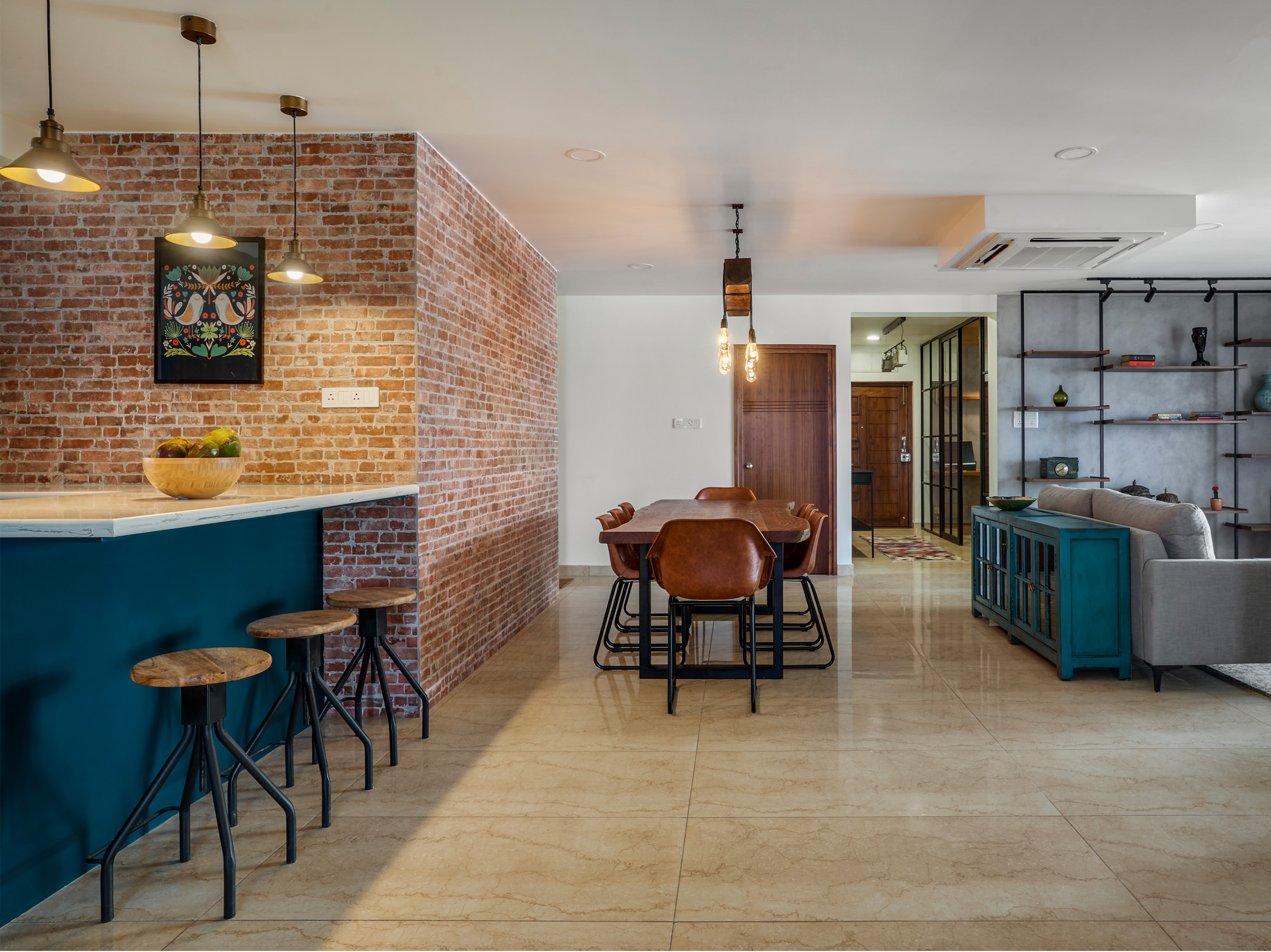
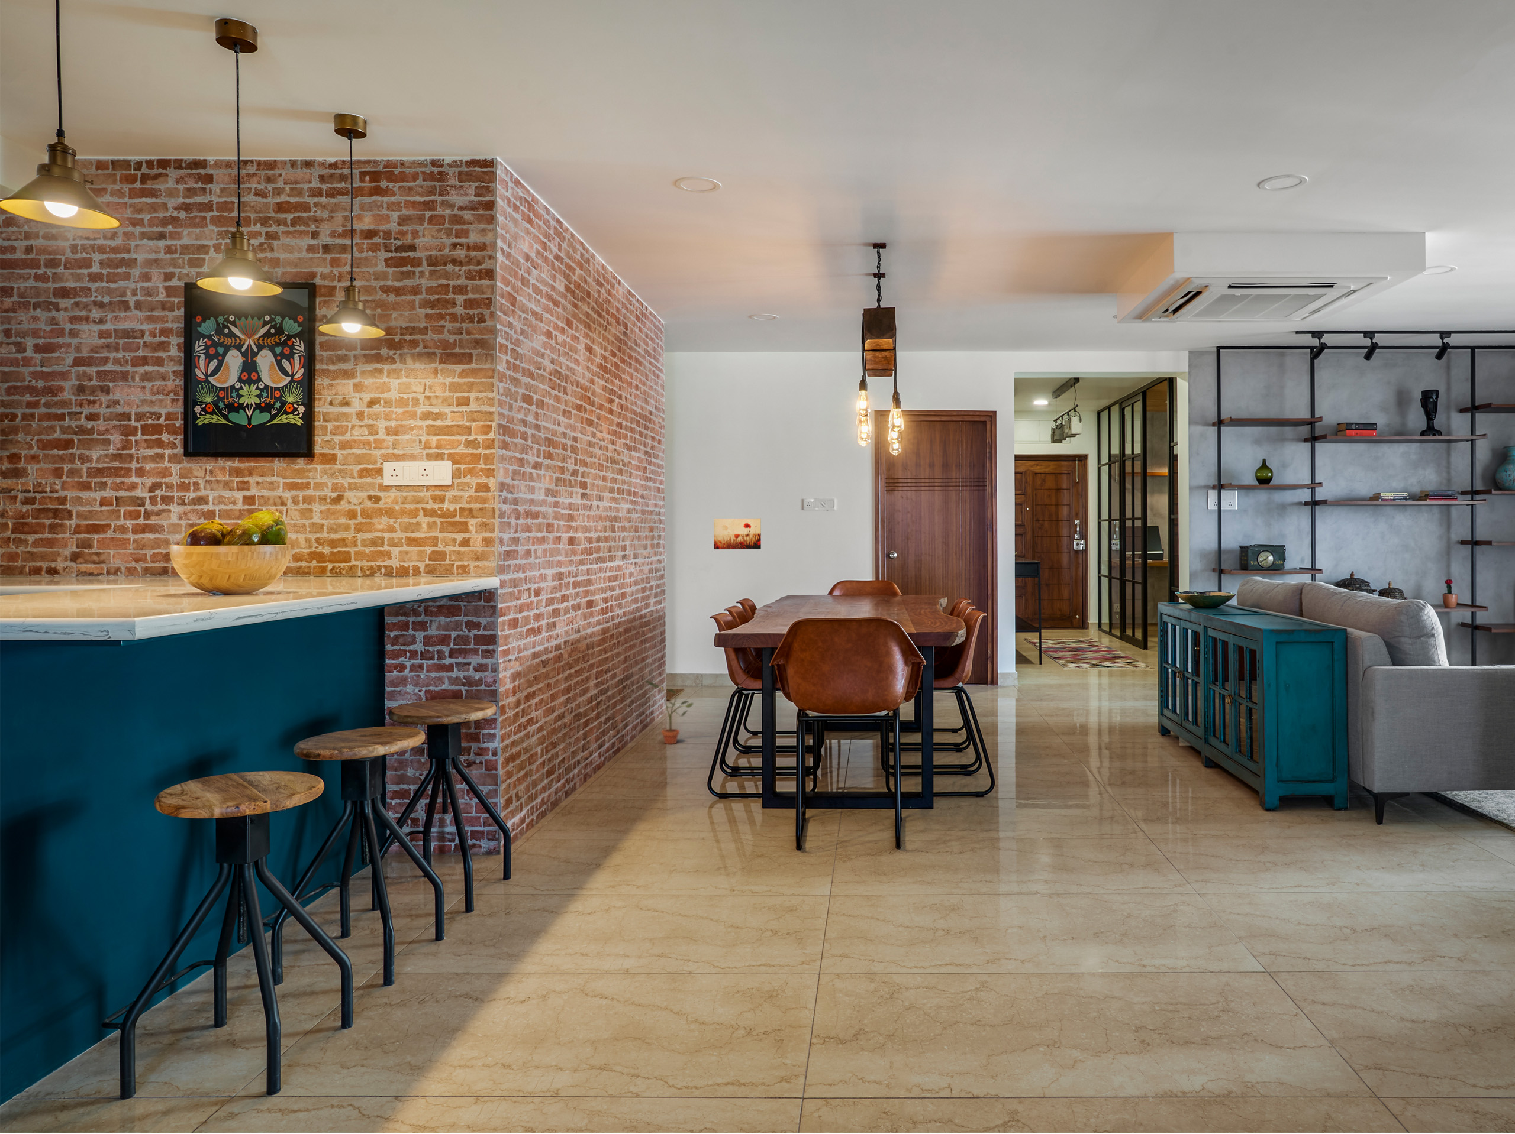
+ potted plant (668, 712)
+ wall art (738, 534)
